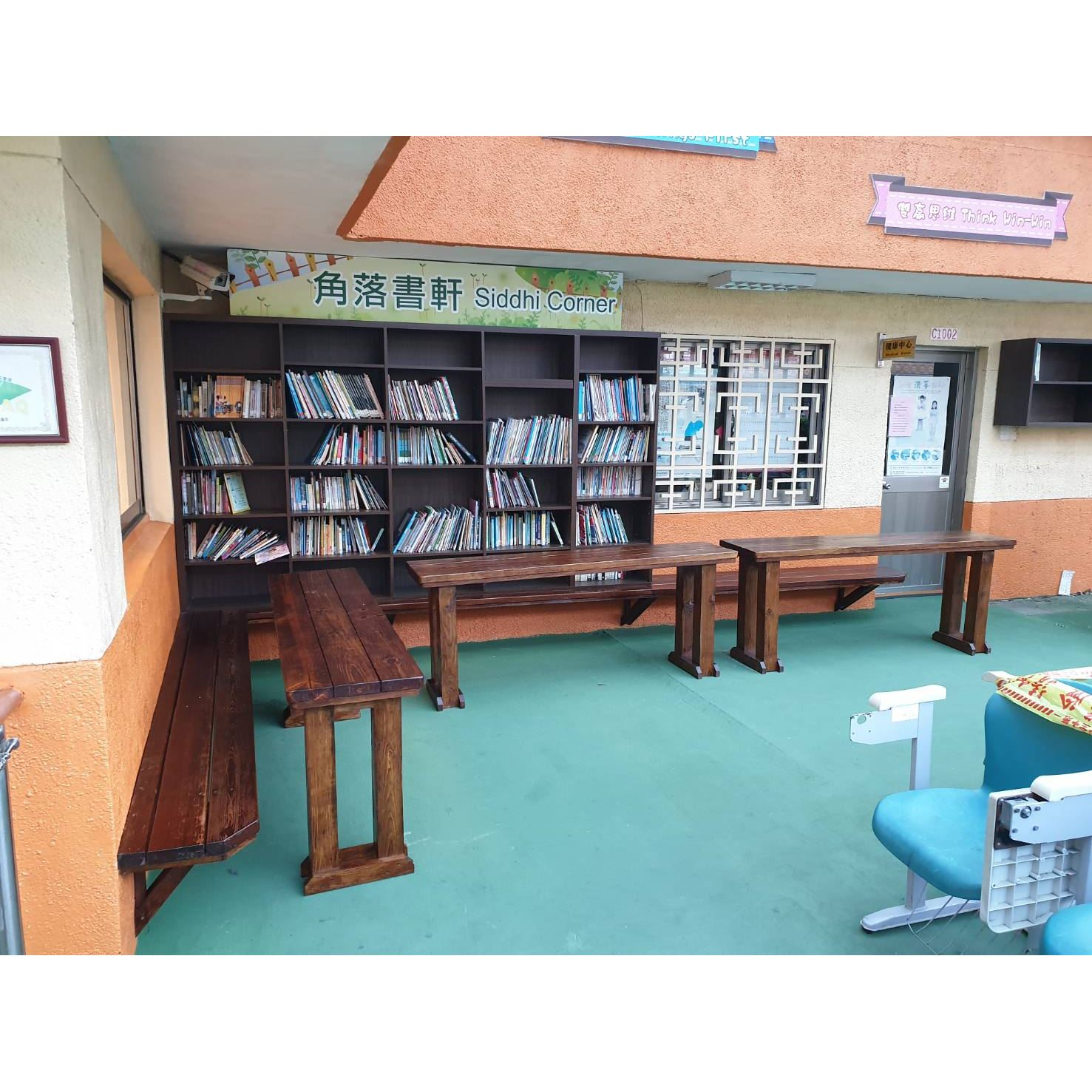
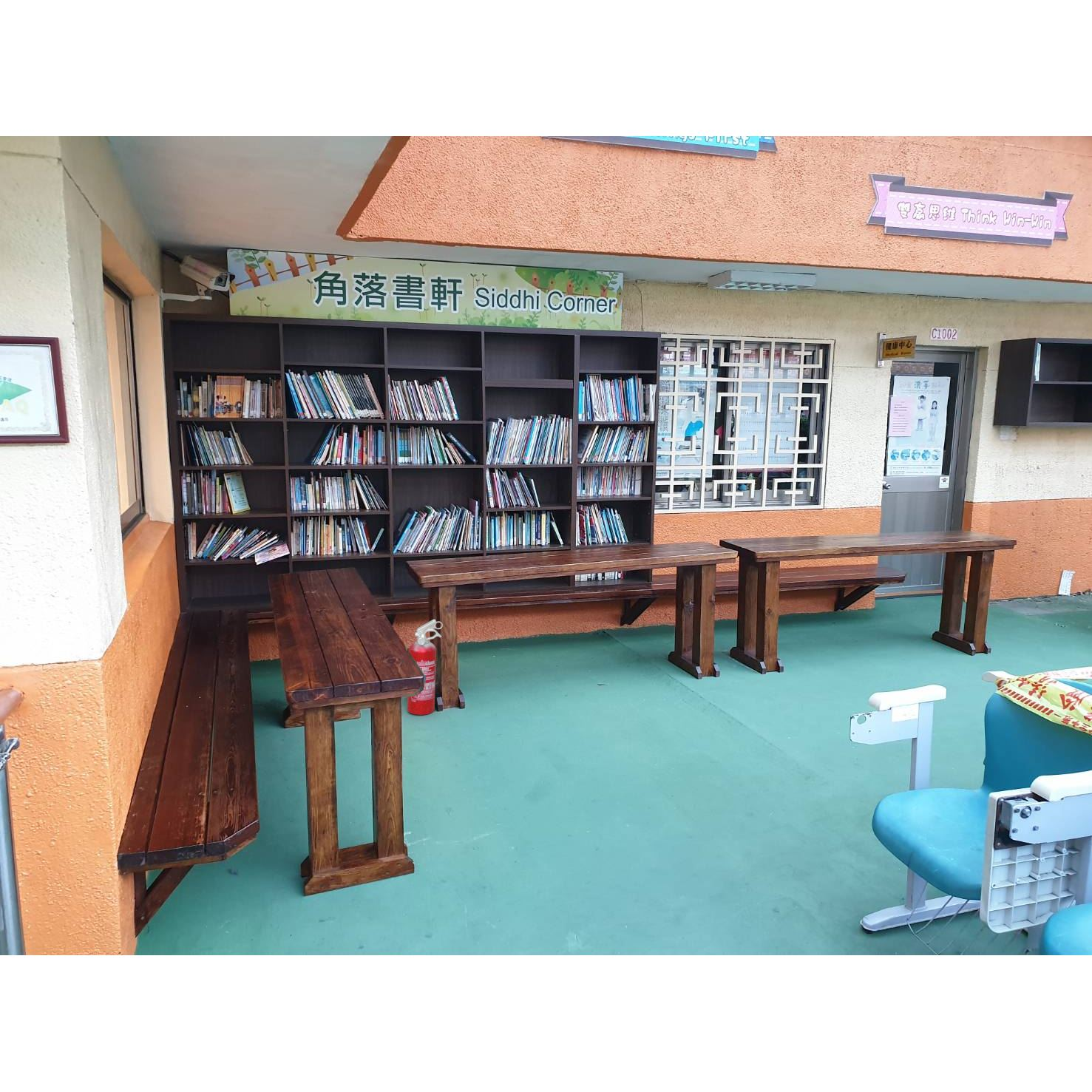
+ fire extinguisher (424, 665)
